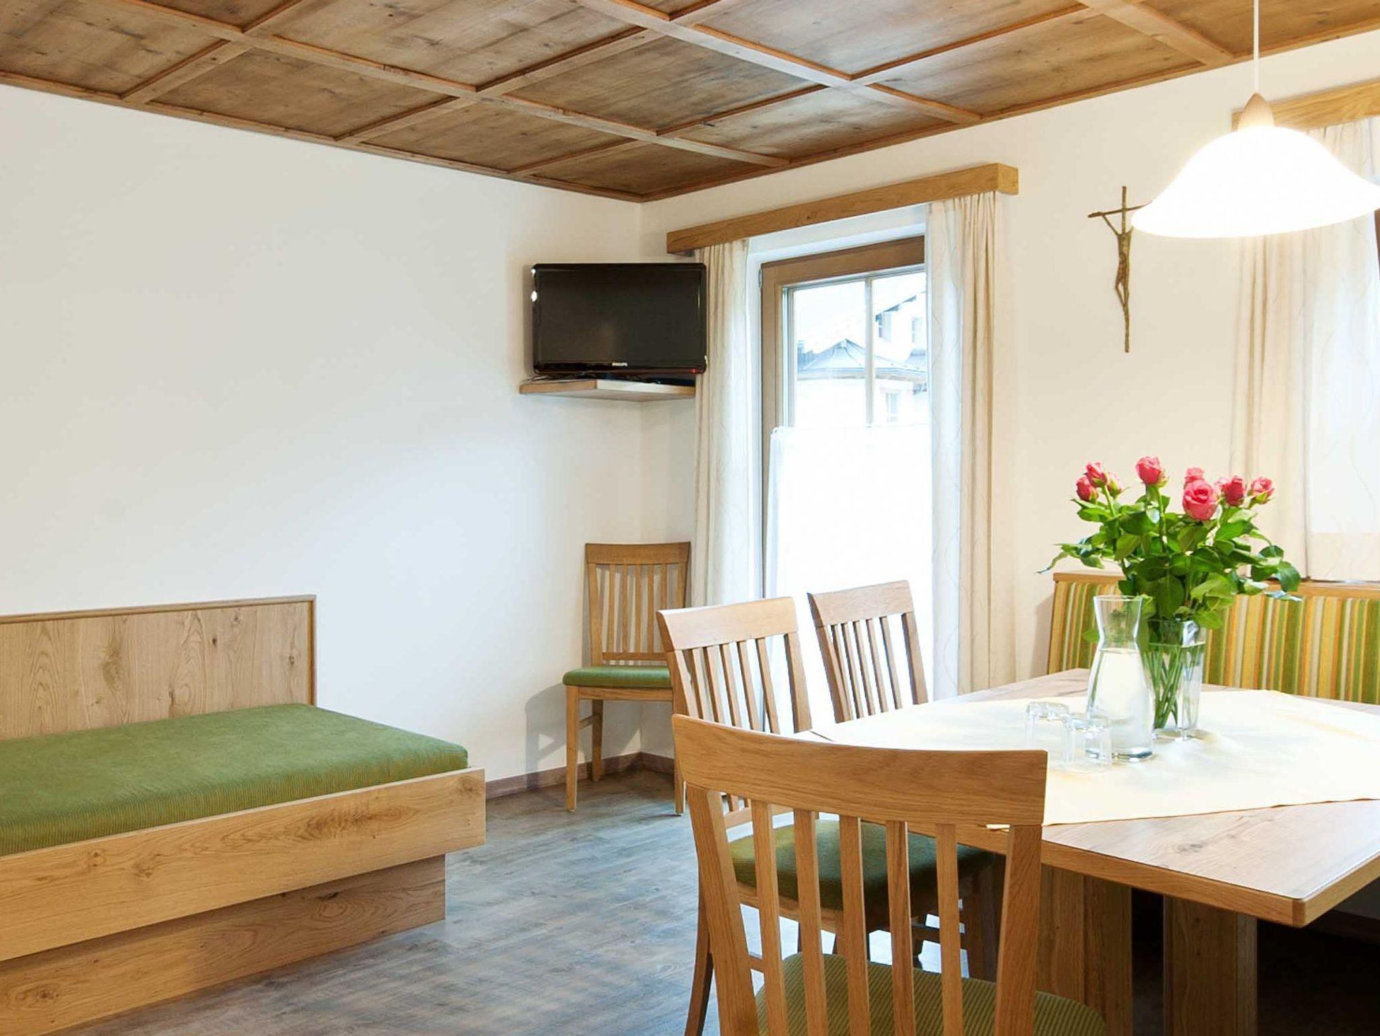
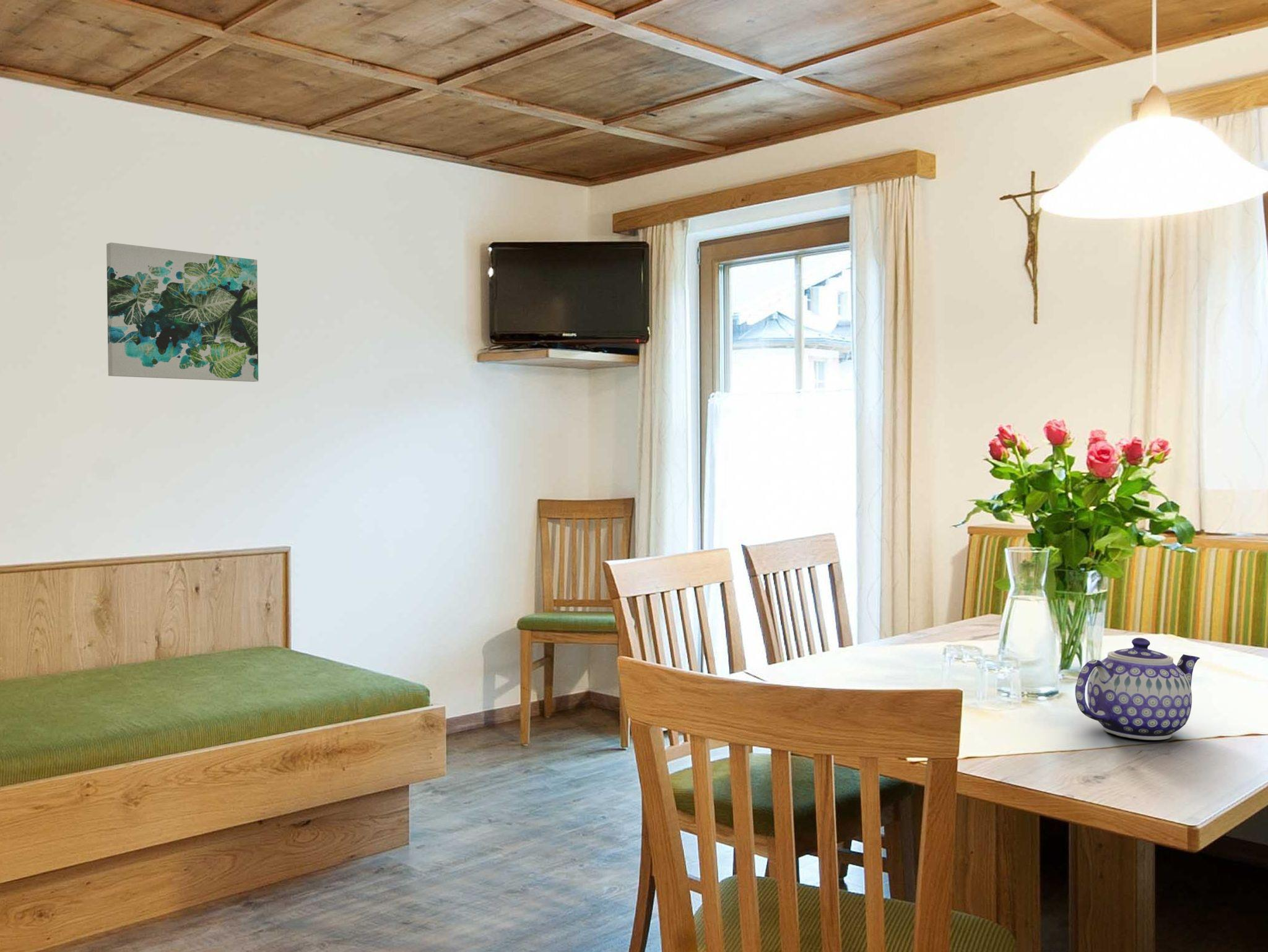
+ wall art (185, 315)
+ teapot (1139, 685)
